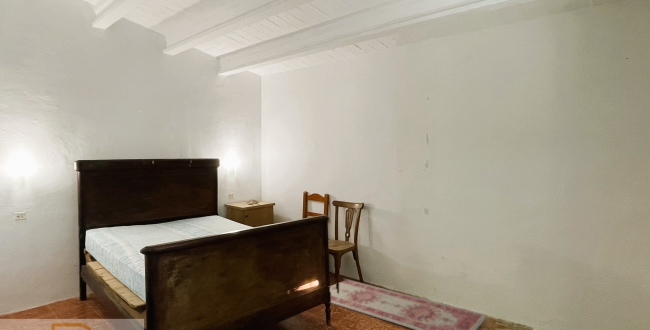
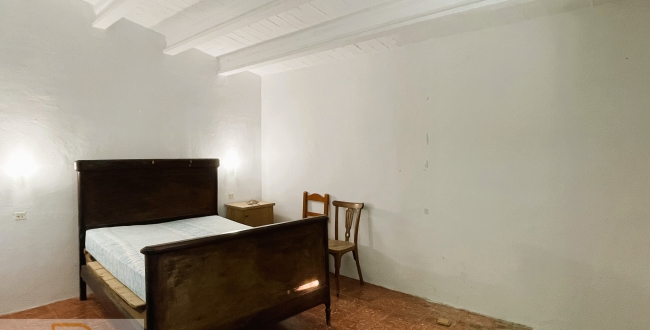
- rug (364, 296)
